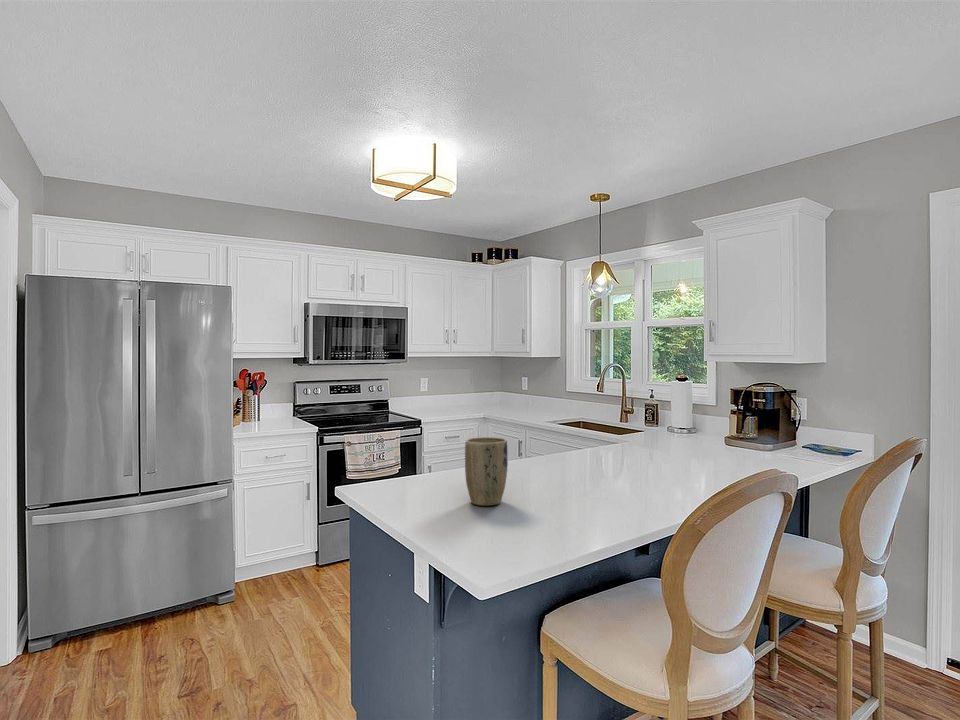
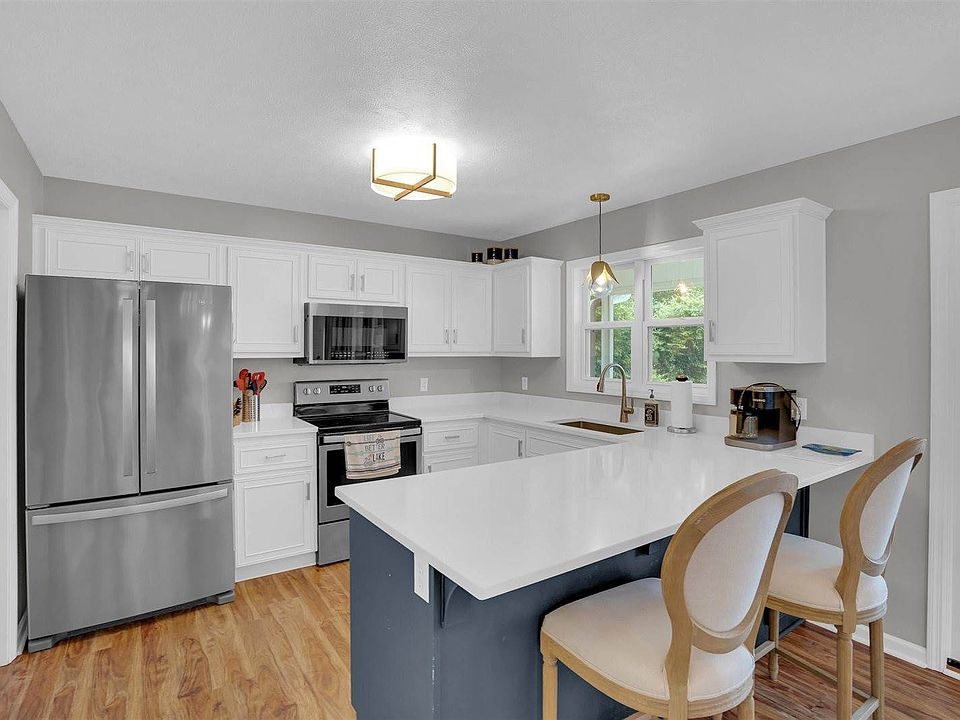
- plant pot (486, 470)
